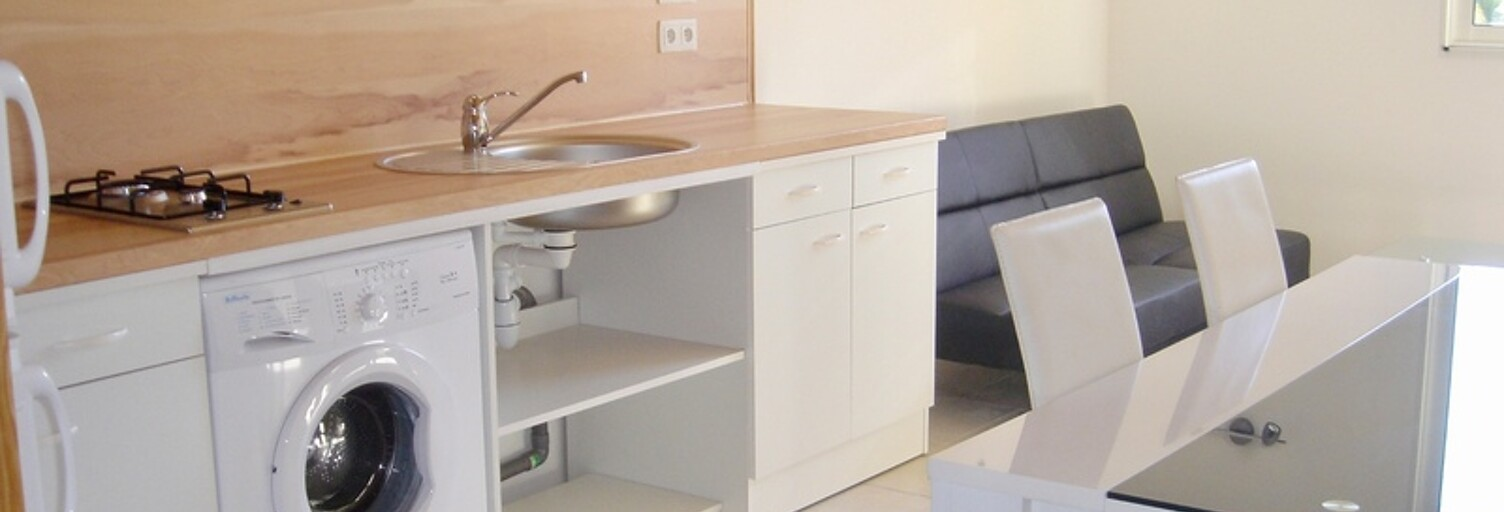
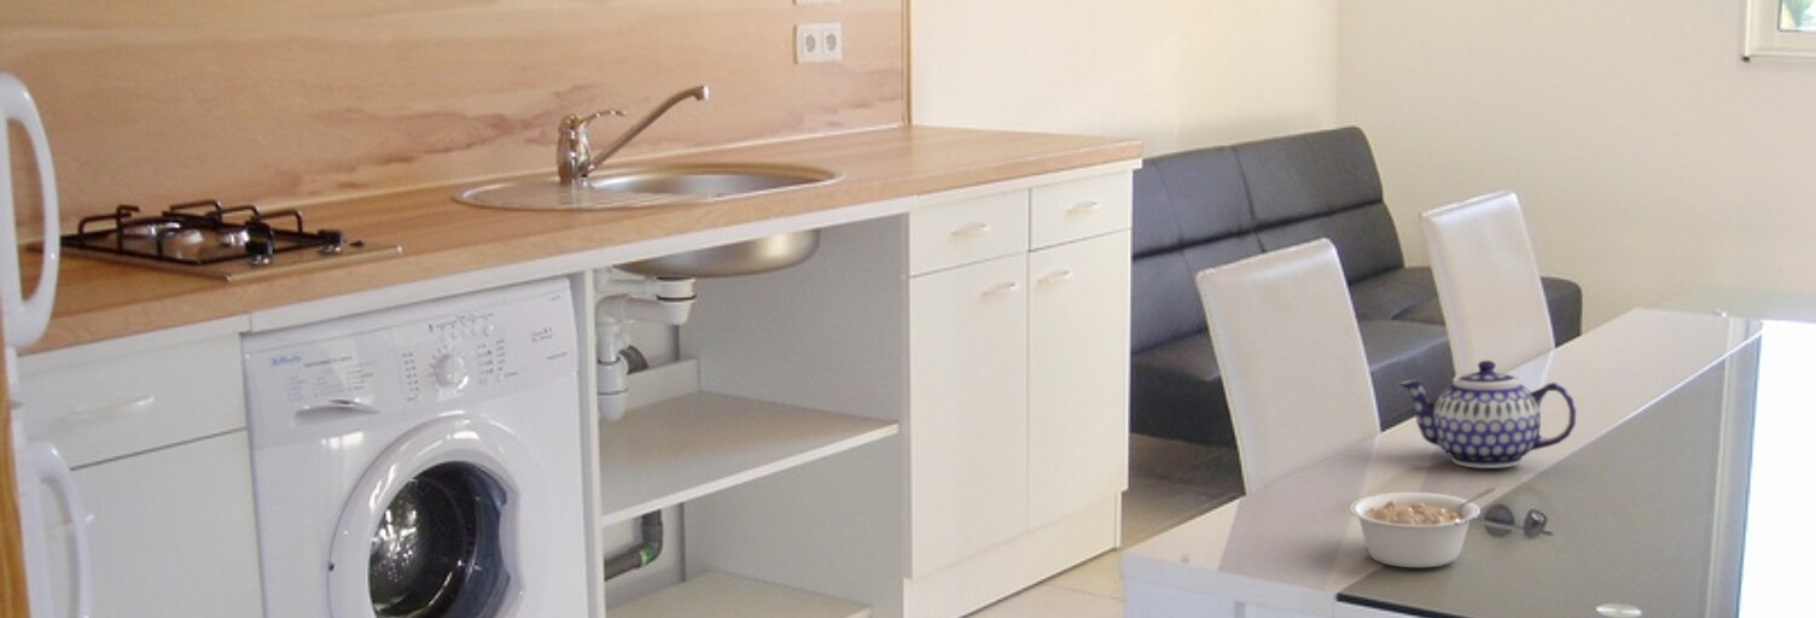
+ legume (1415, 525)
+ teapot (1485, 410)
